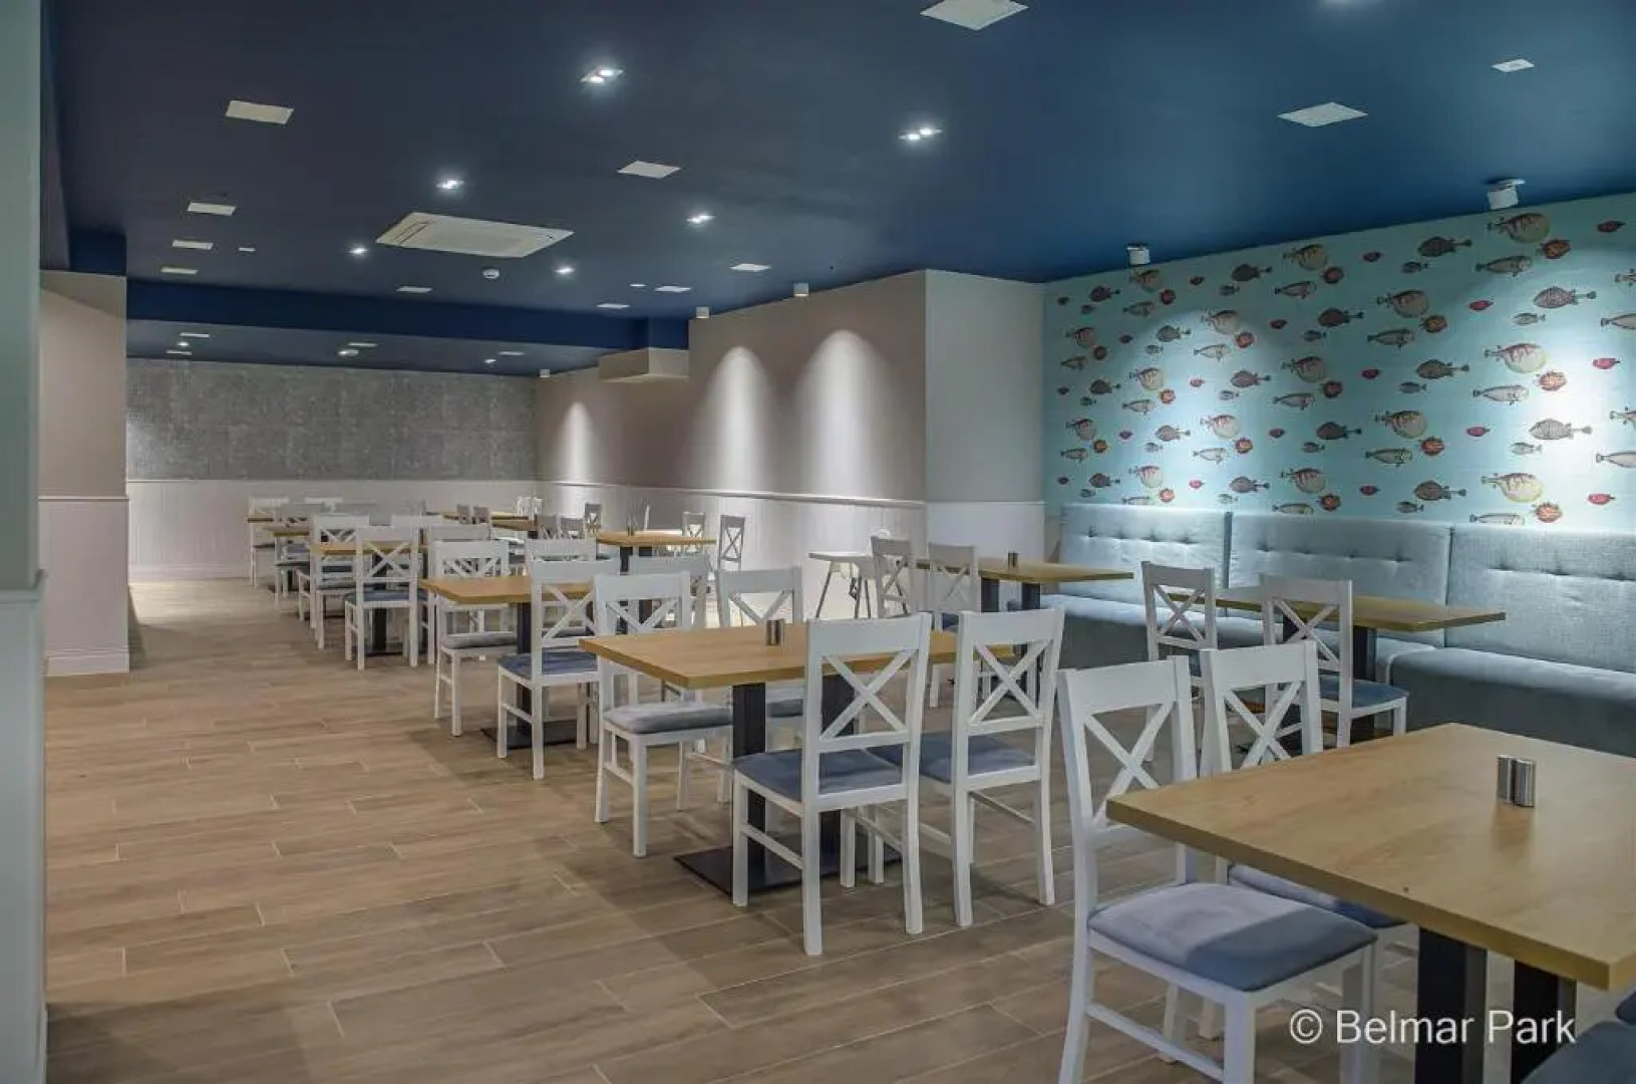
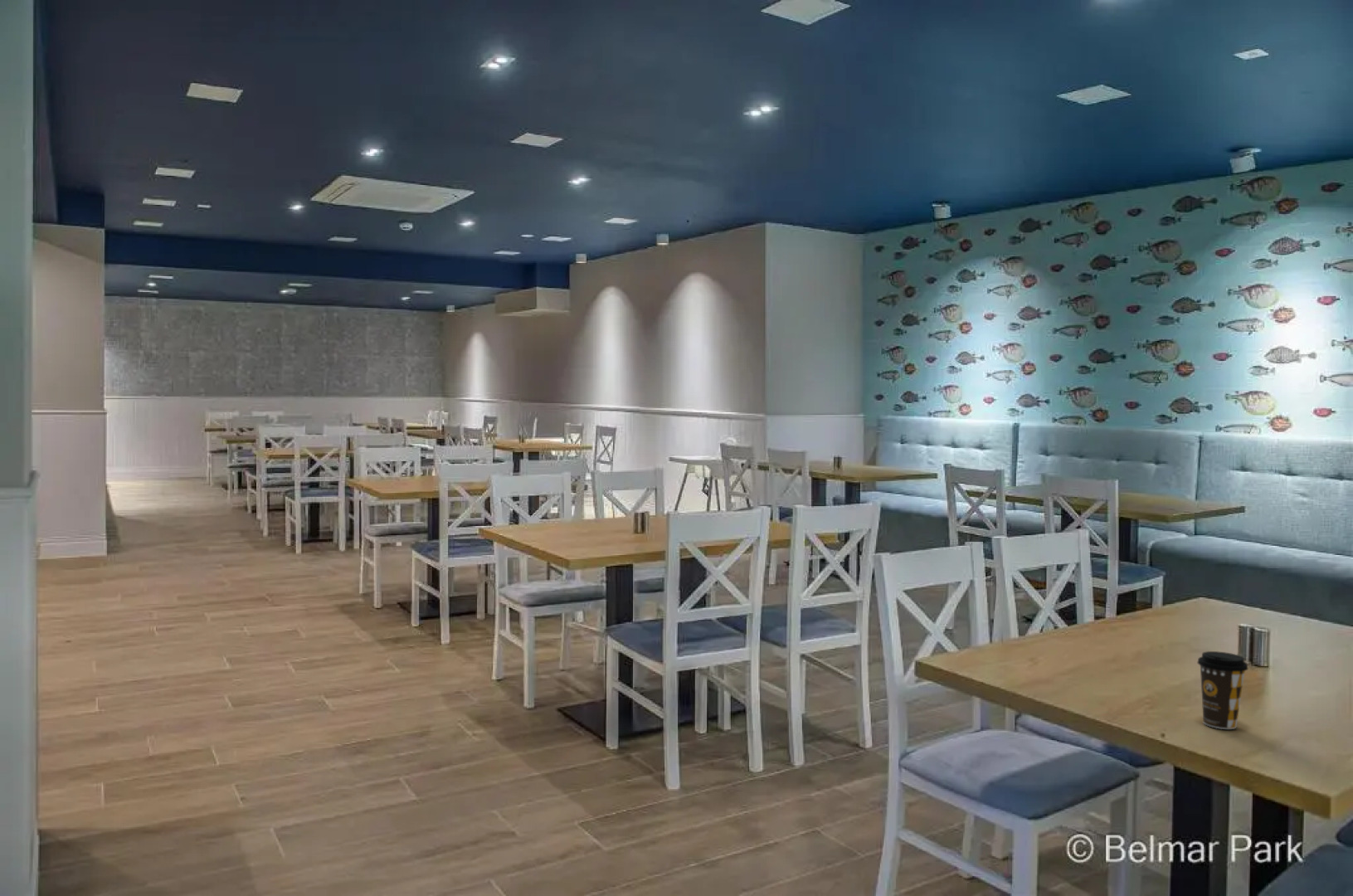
+ coffee cup (1221, 690)
